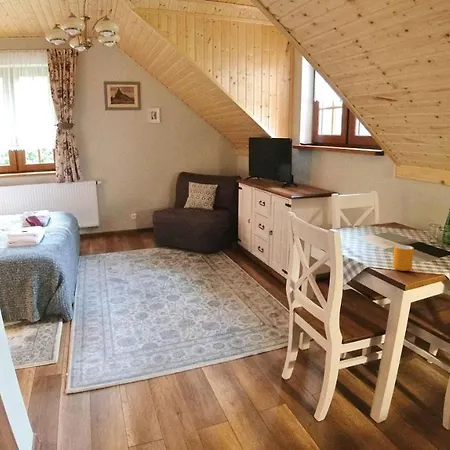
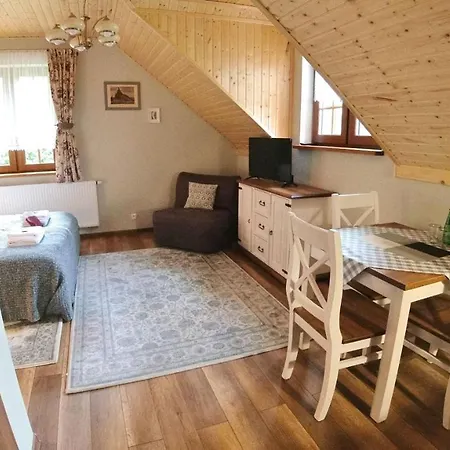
- mug (402, 257)
